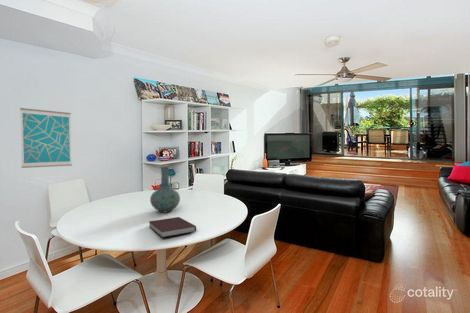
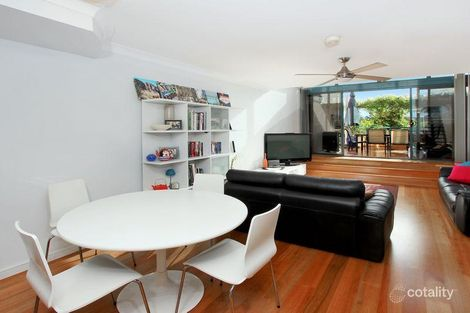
- wall art (47, 138)
- notebook (171, 226)
- vase (165, 189)
